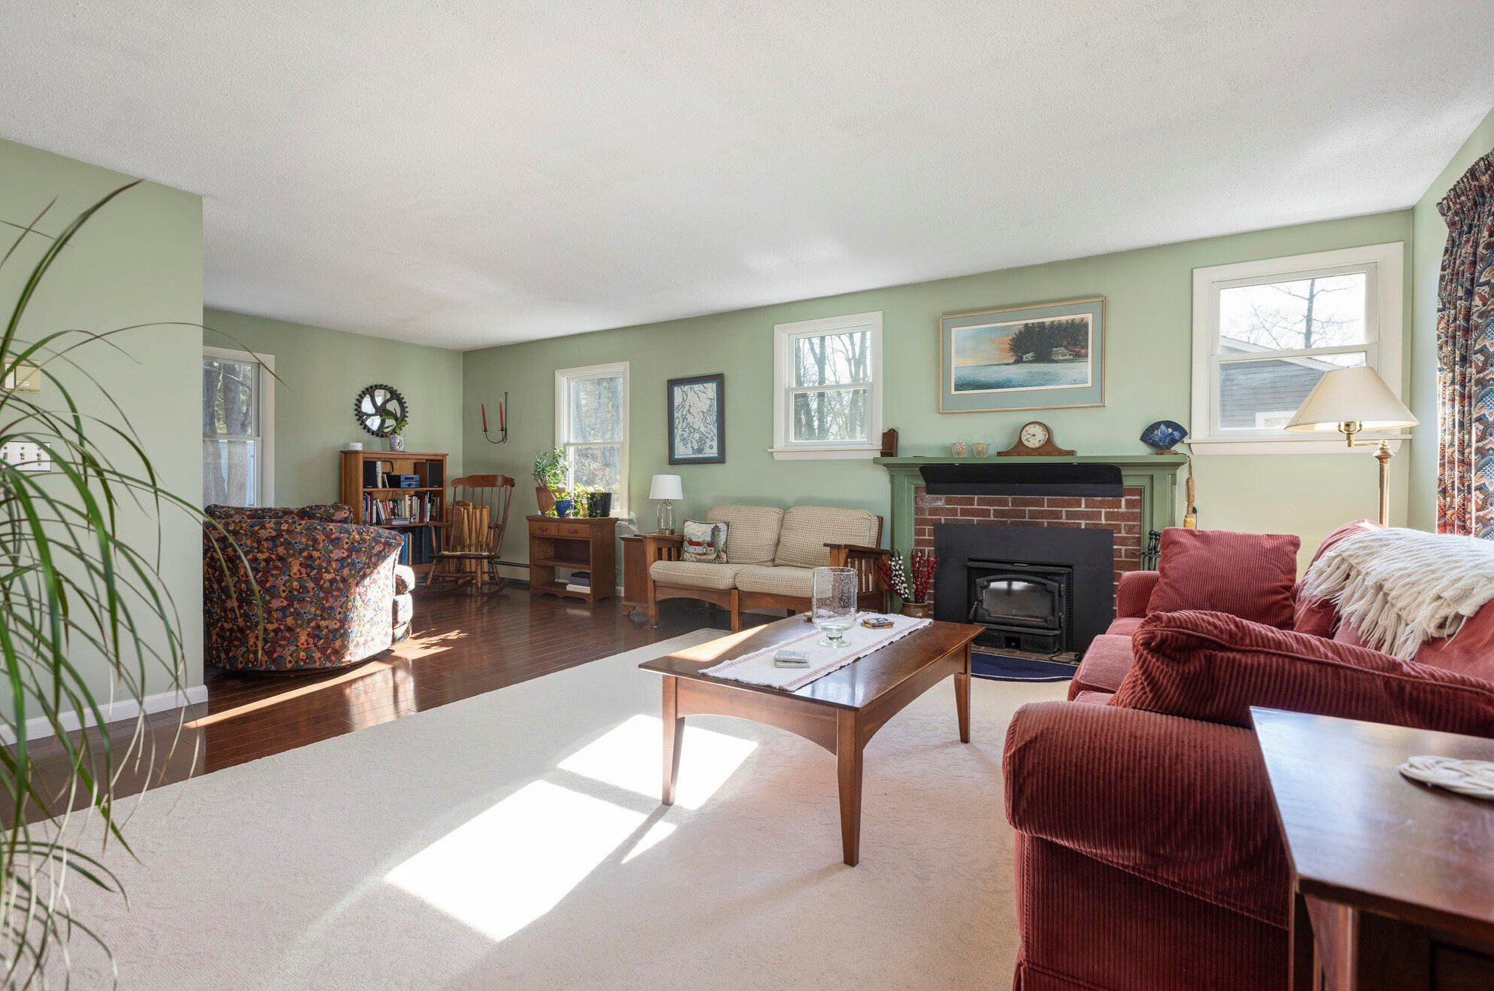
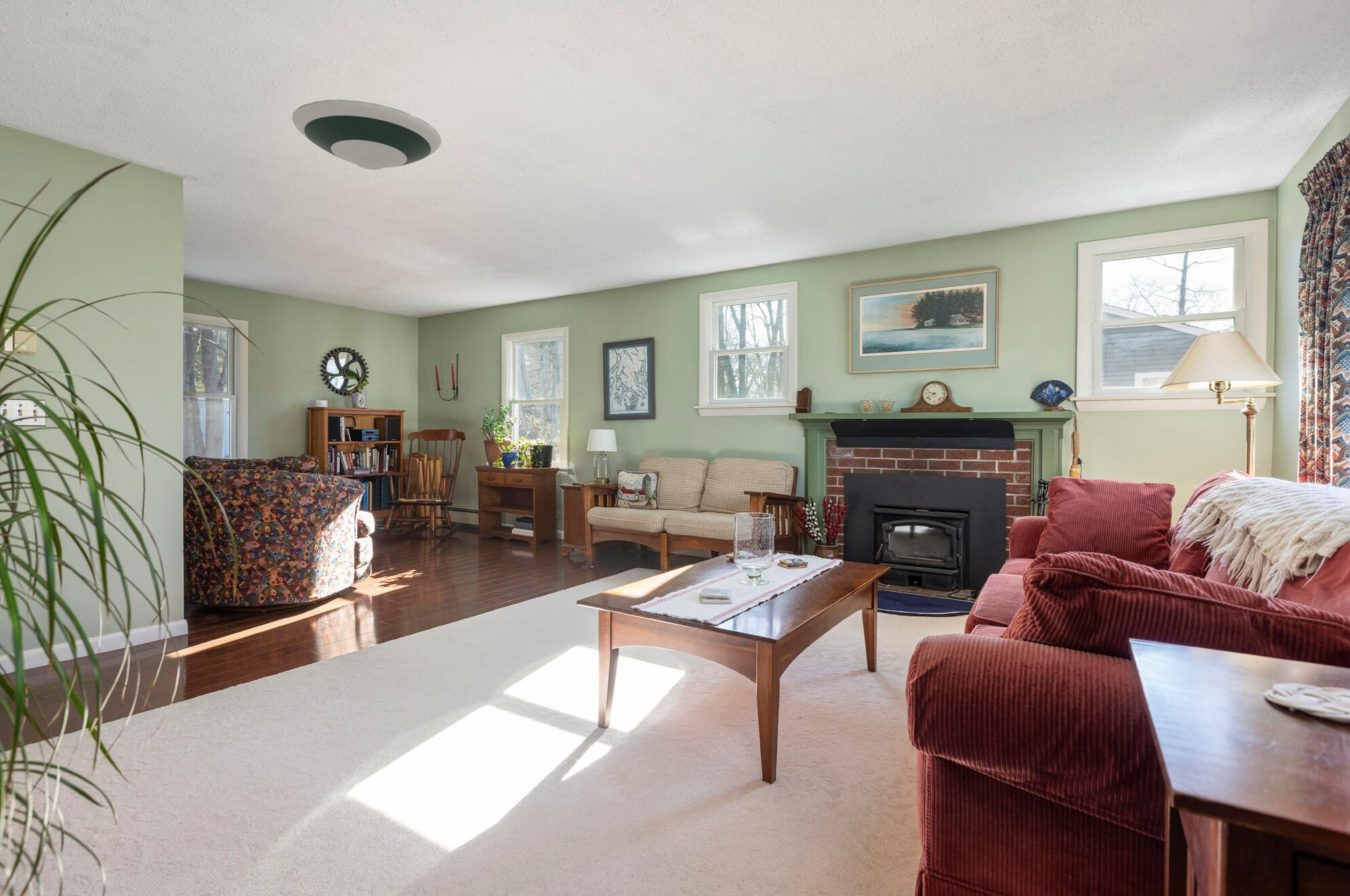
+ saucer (369, 148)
